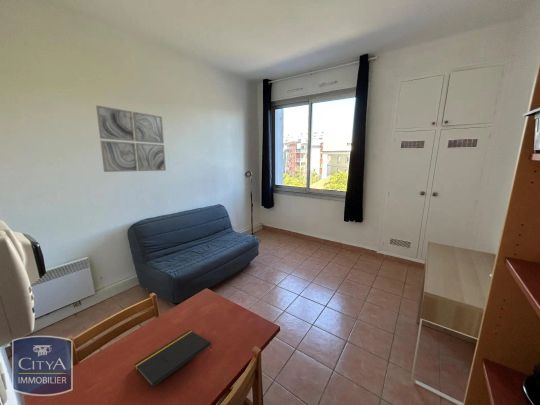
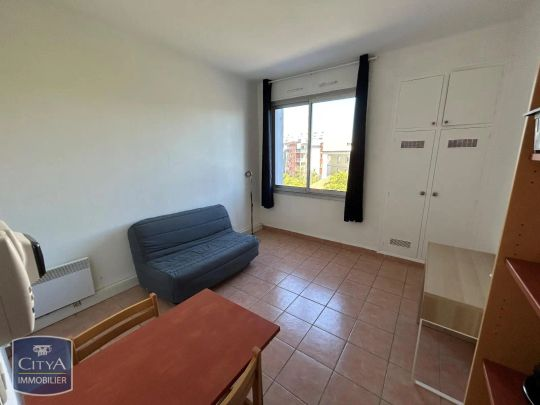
- notepad (174, 354)
- wall art (136, 141)
